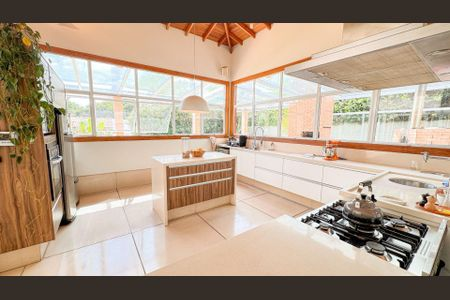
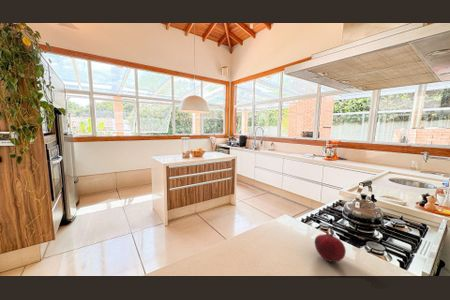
+ fruit (329, 246)
